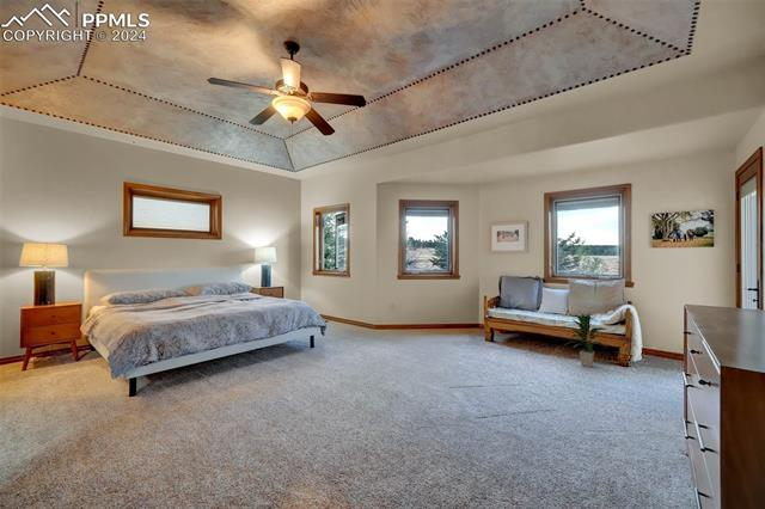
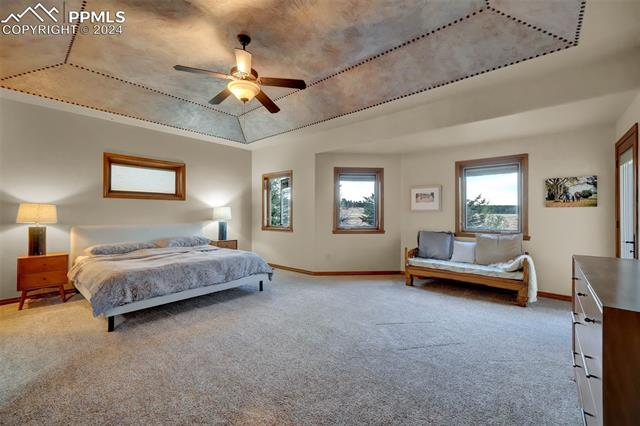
- indoor plant (585, 338)
